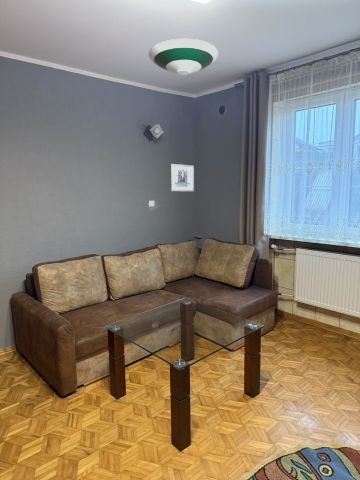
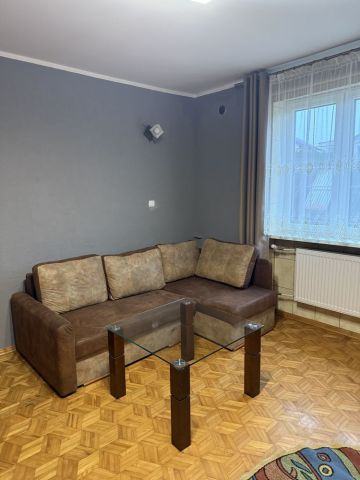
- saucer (183, 64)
- wall art (182, 178)
